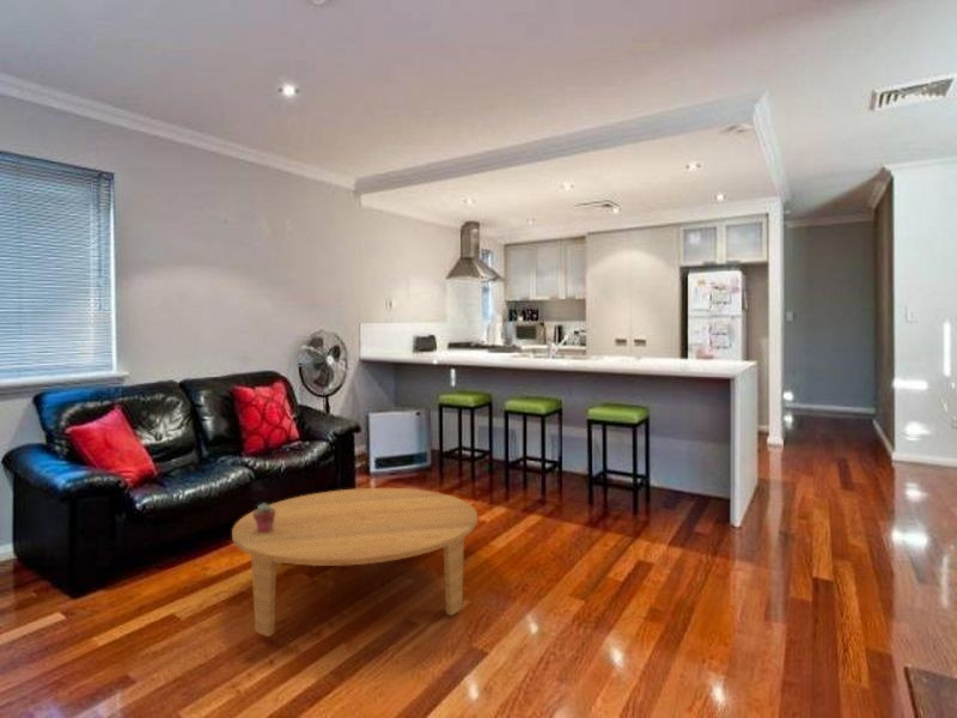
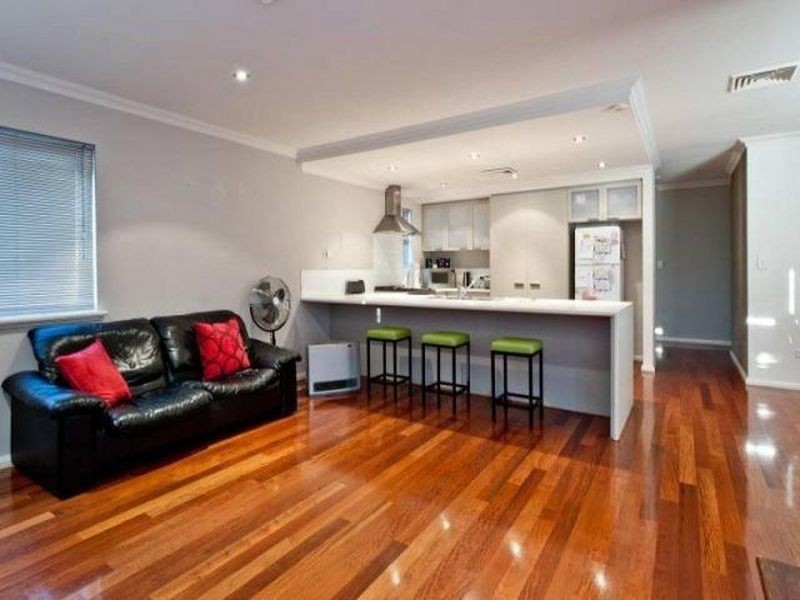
- coffee table (360, 550)
- potted succulent (264, 516)
